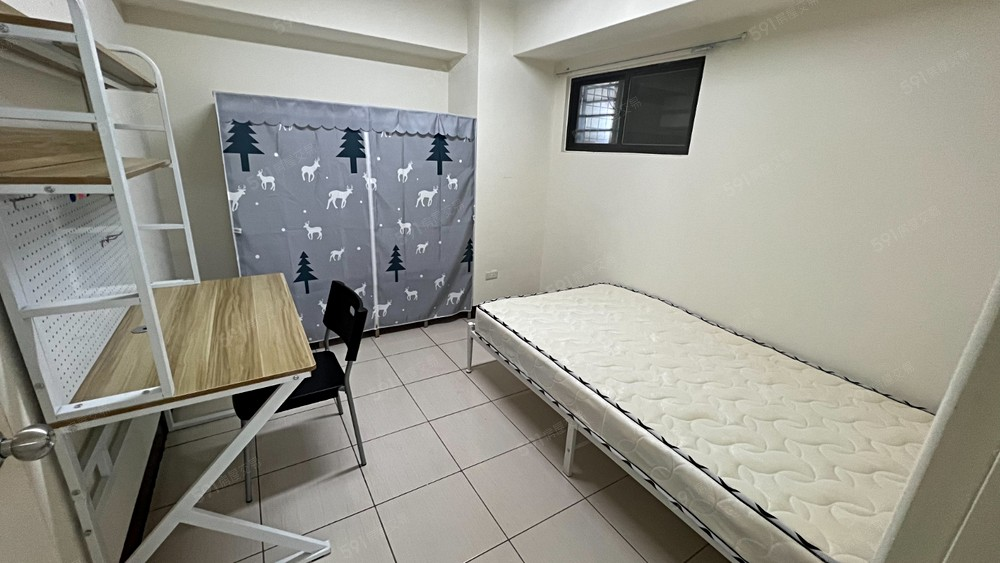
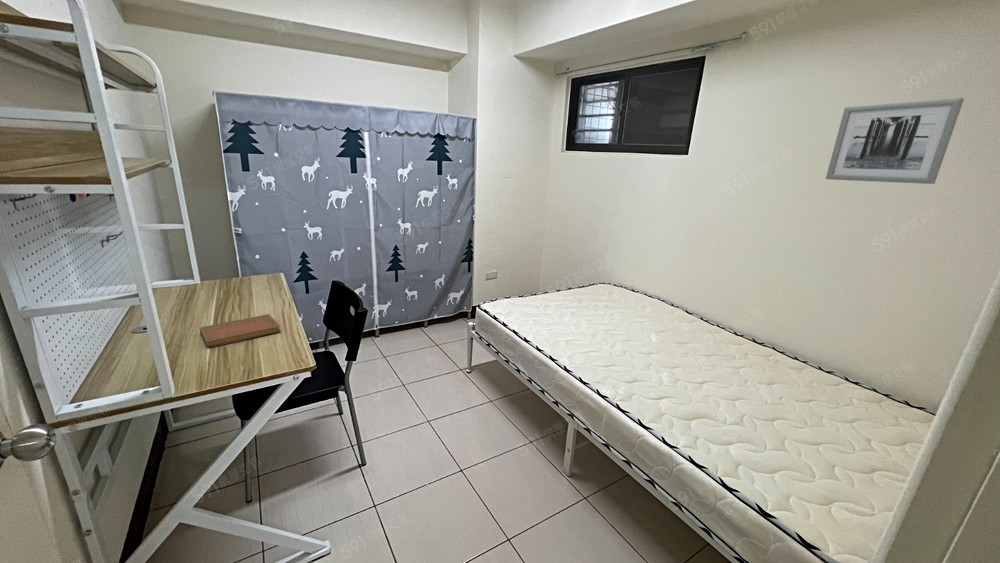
+ wall art (887, 143)
+ notebook (240, 329)
